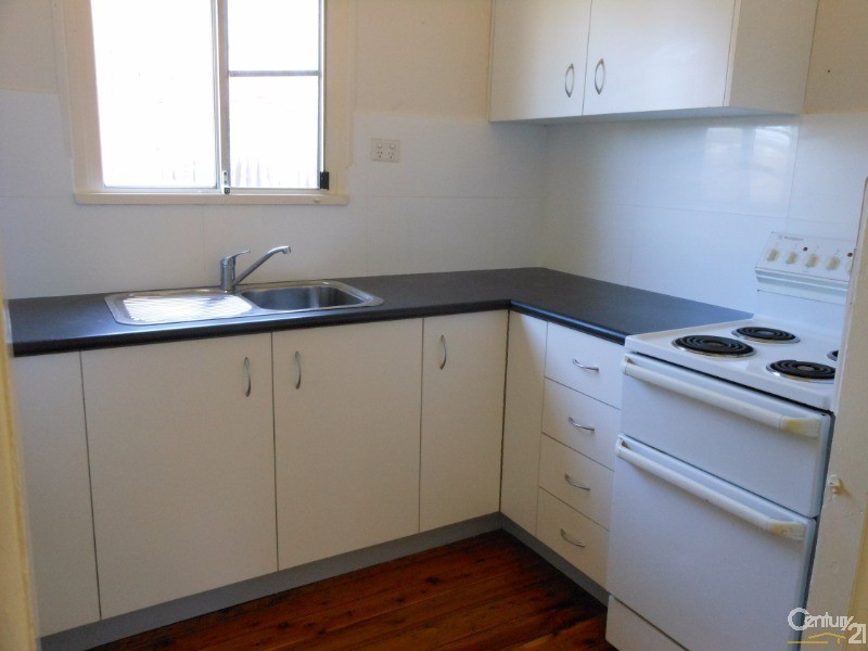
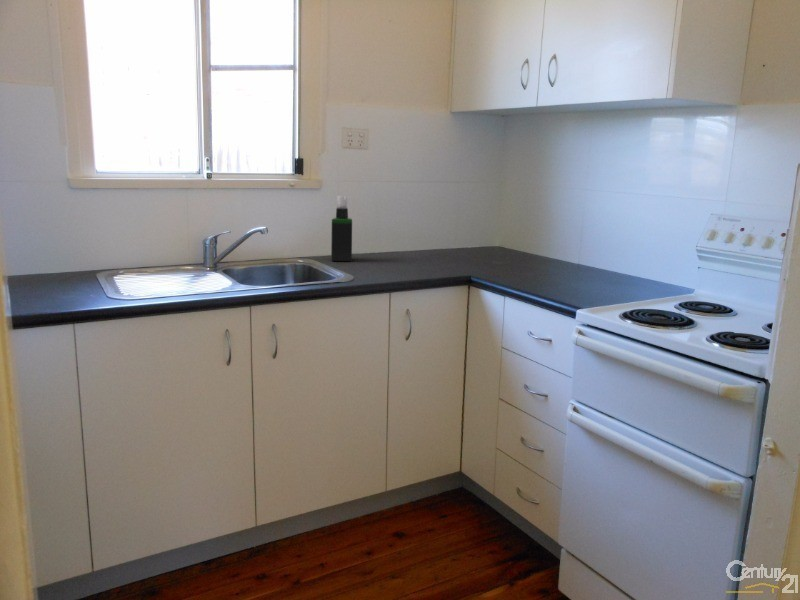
+ spray bottle (341, 228)
